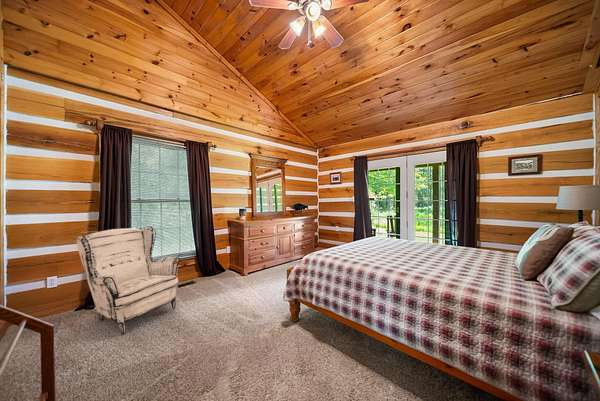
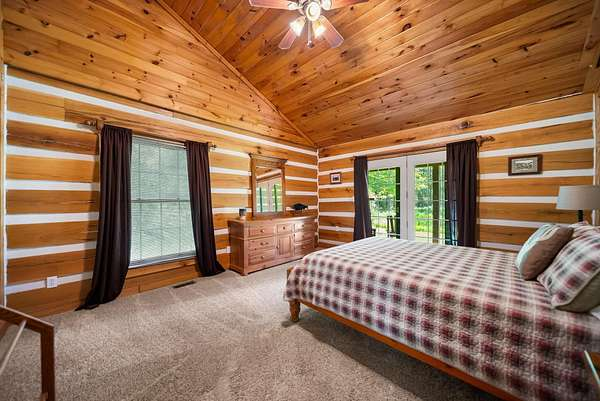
- armchair (132, 272)
